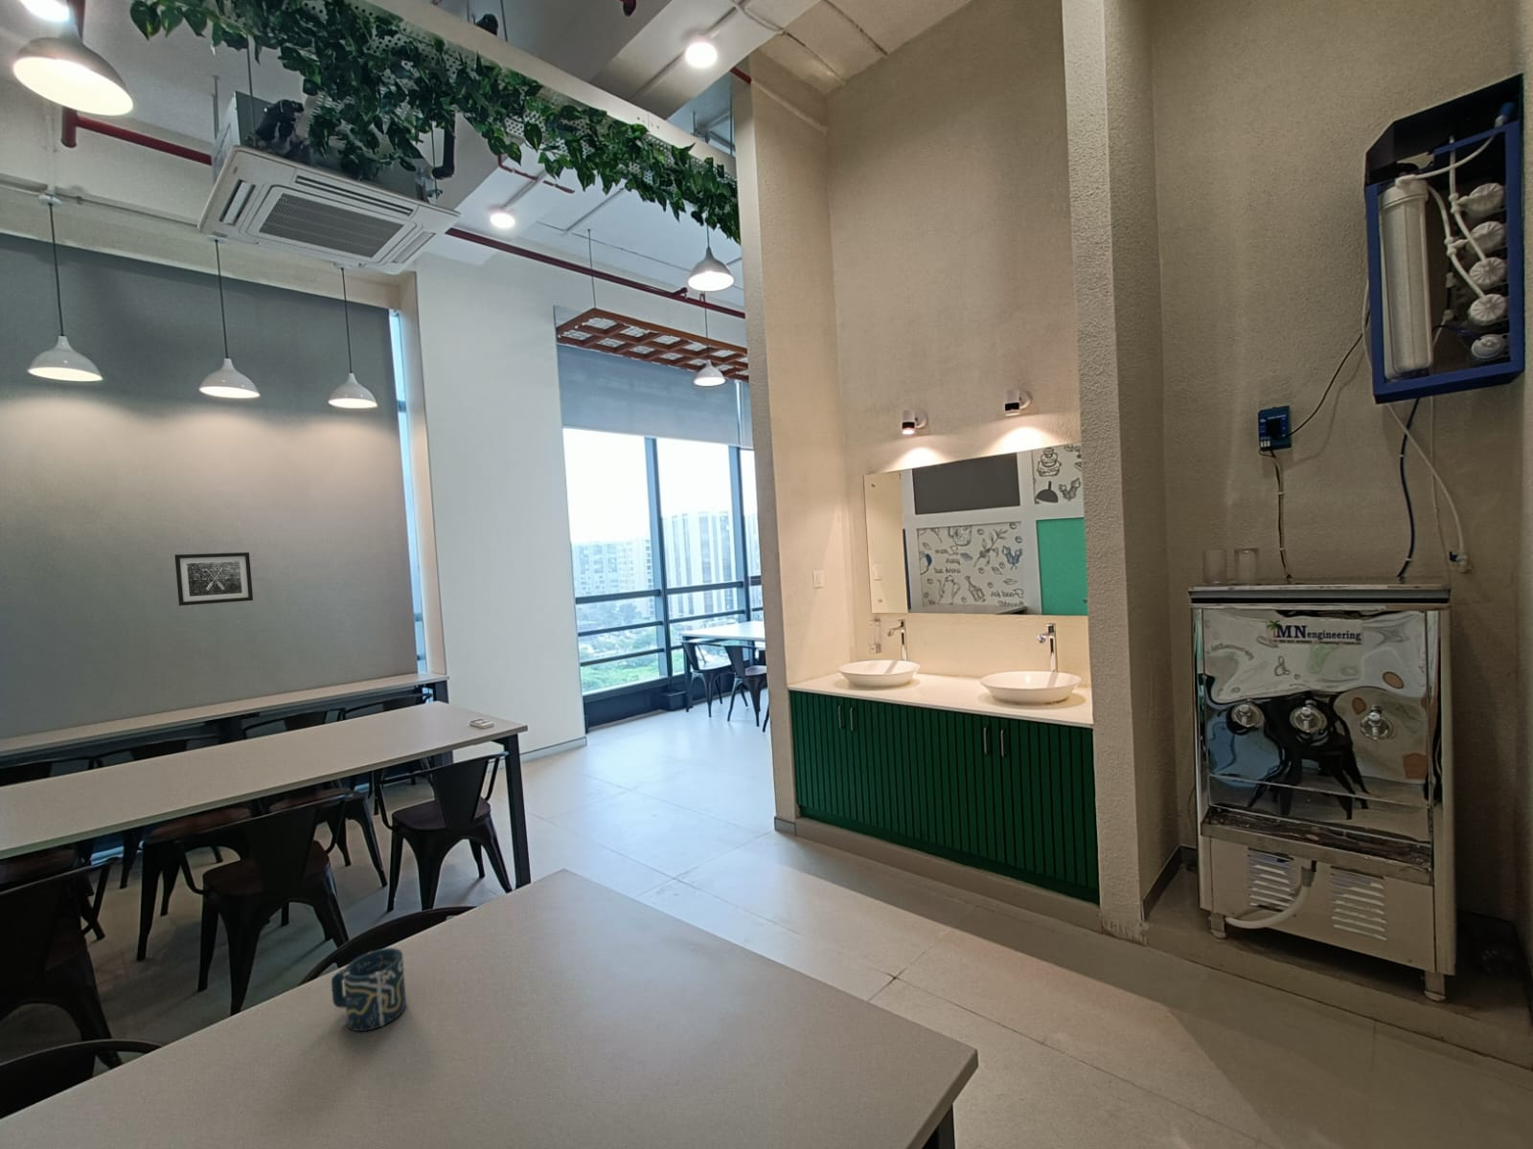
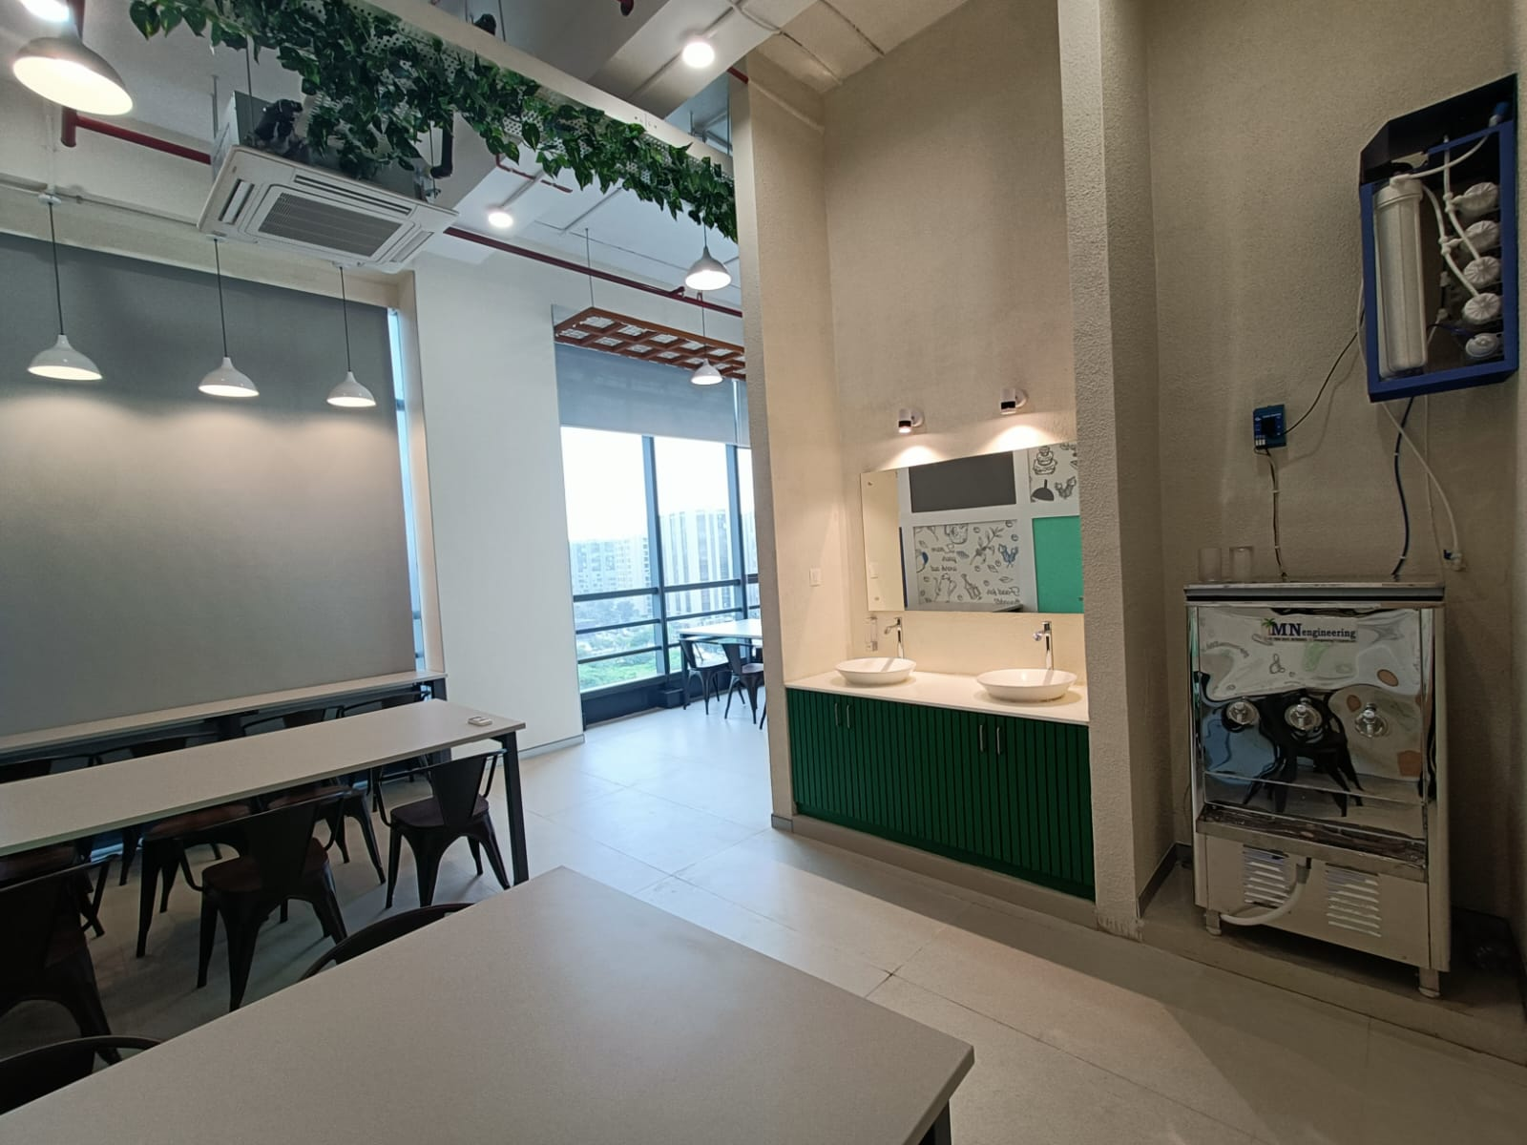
- wall art (215, 578)
- cup (367, 987)
